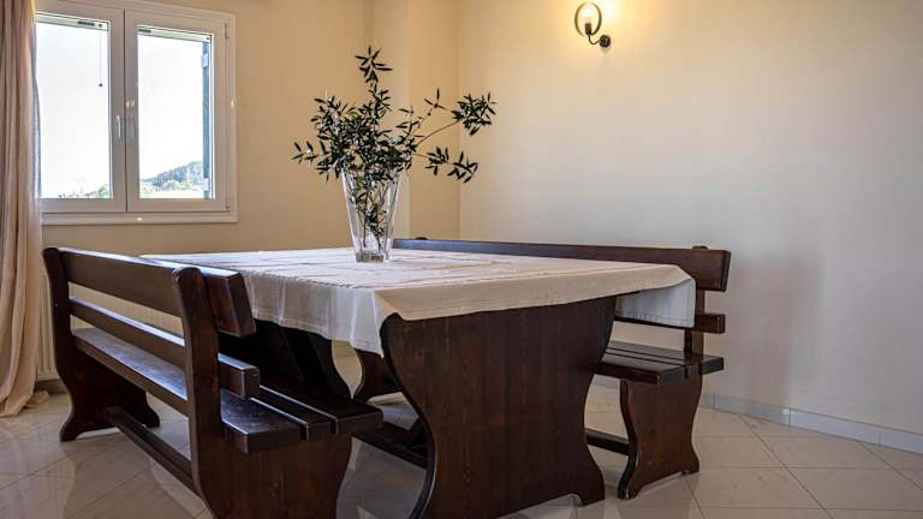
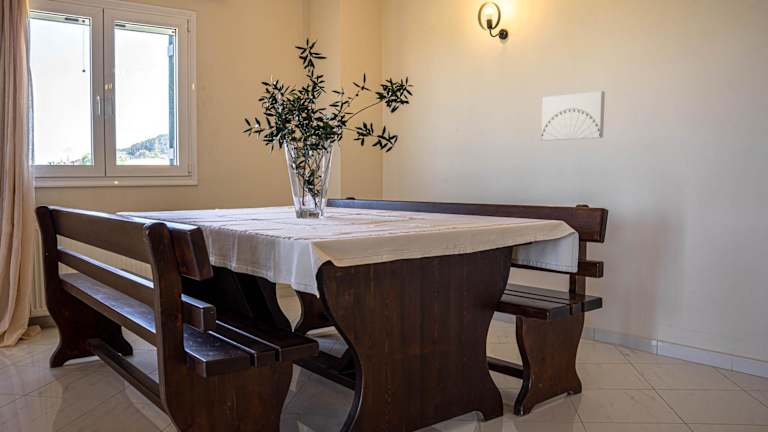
+ wall art (571, 116)
